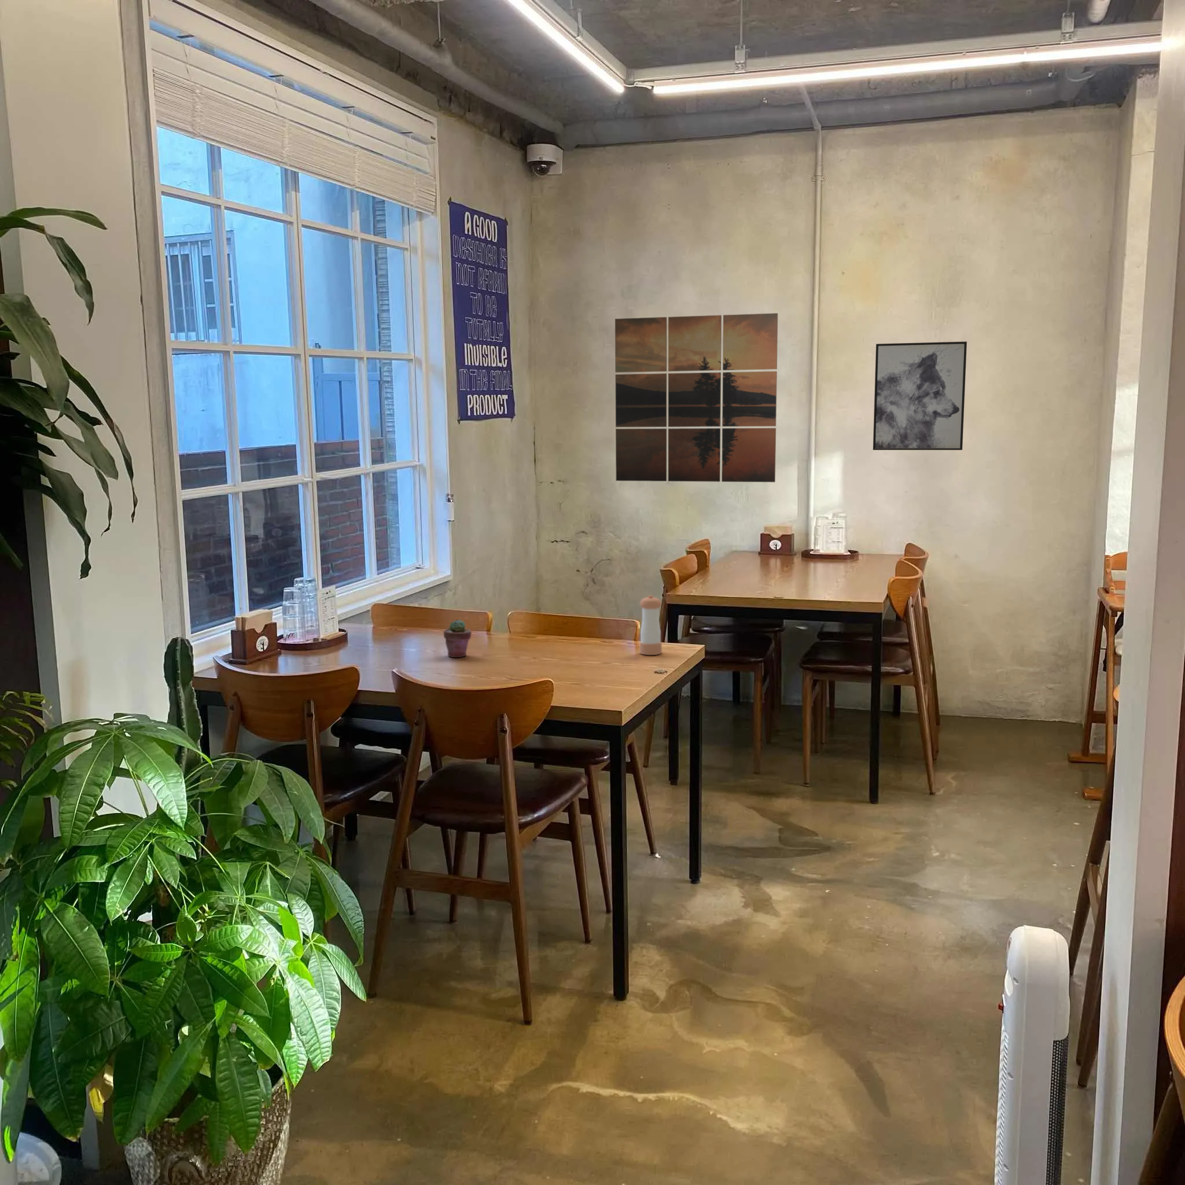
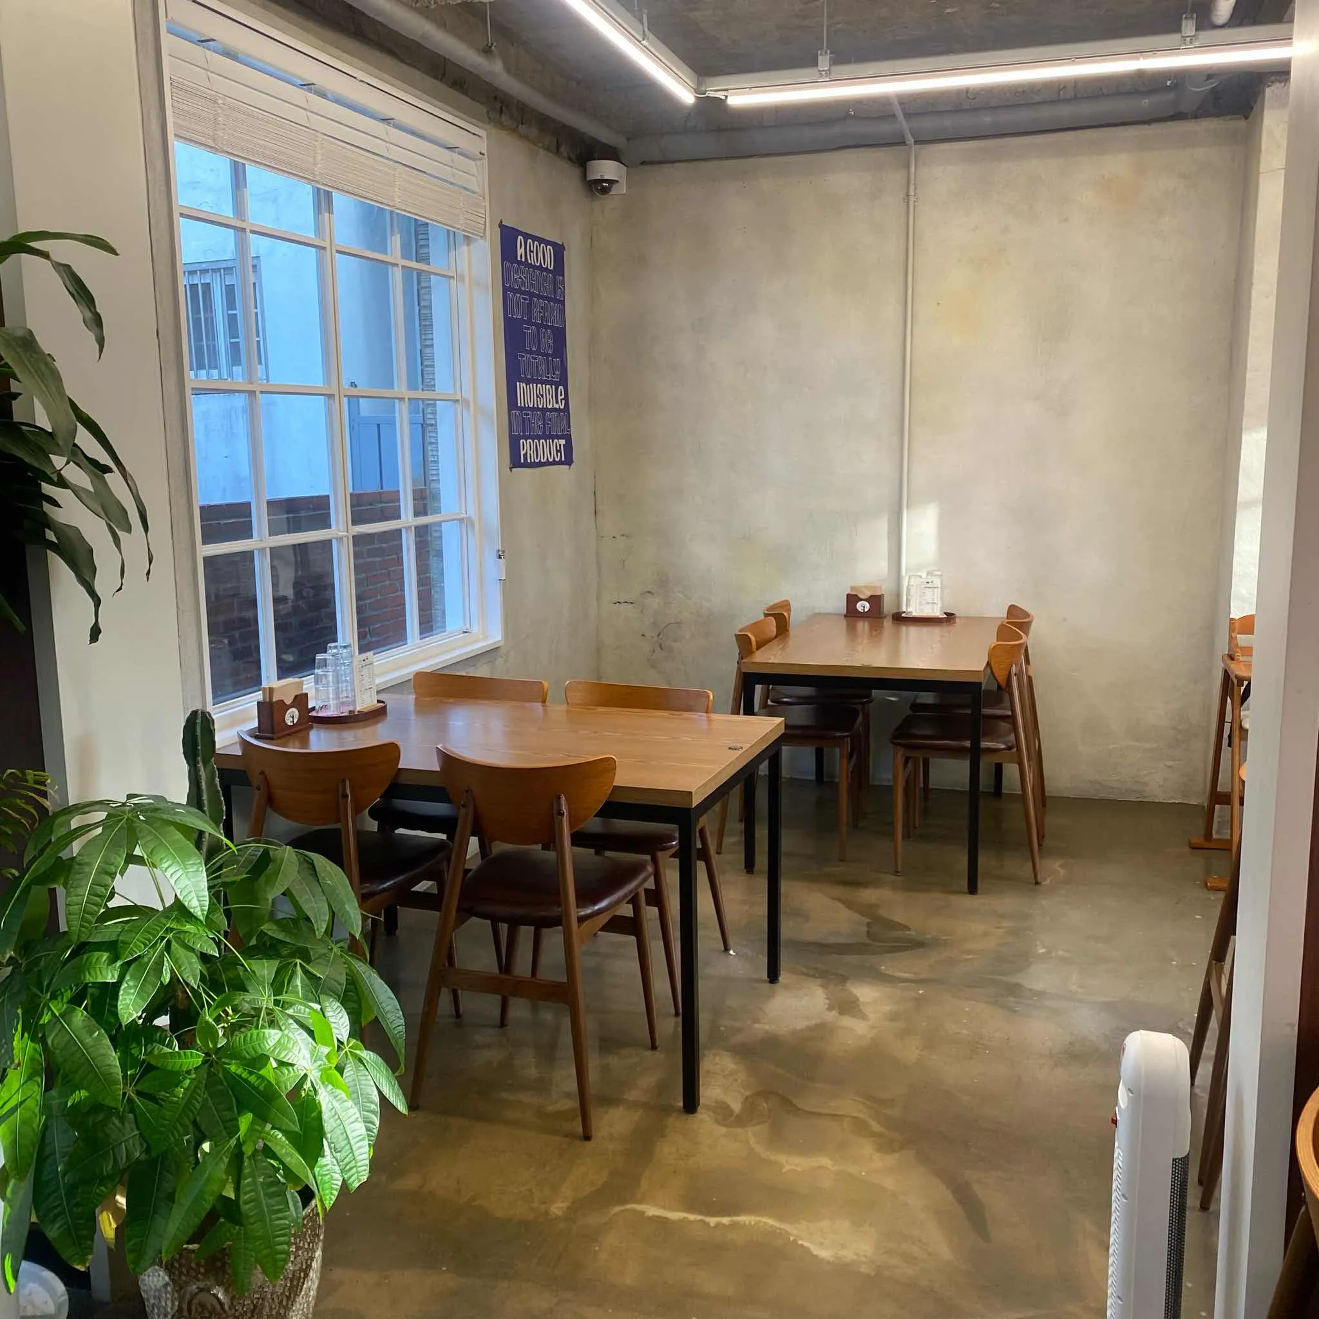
- wall art (695, 399)
- pepper shaker (650, 624)
- wall art (919, 396)
- potted succulent (457, 638)
